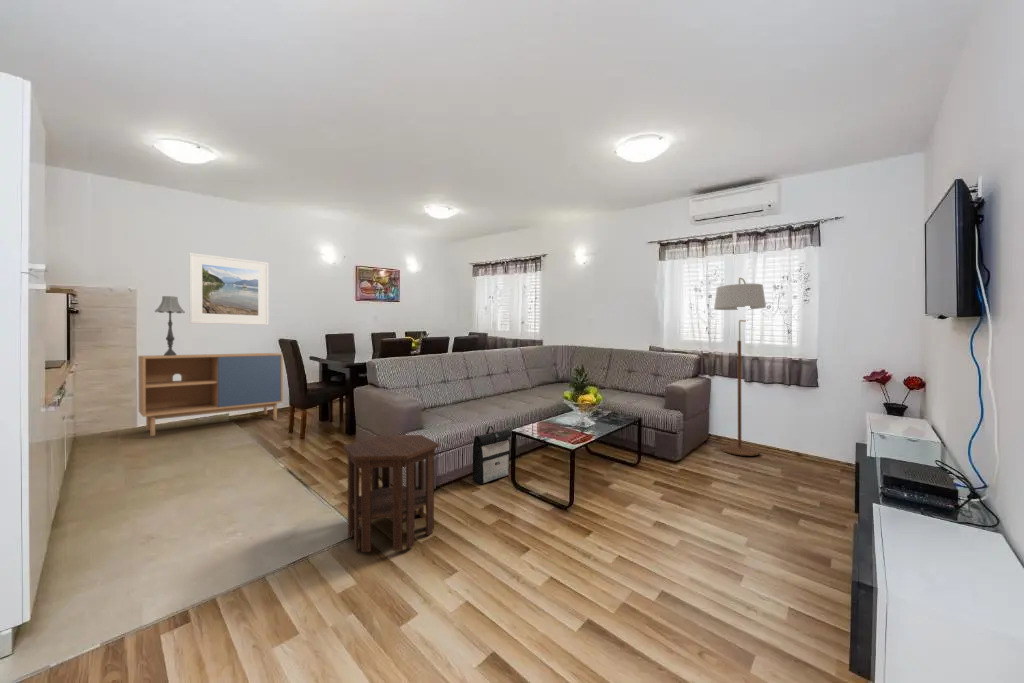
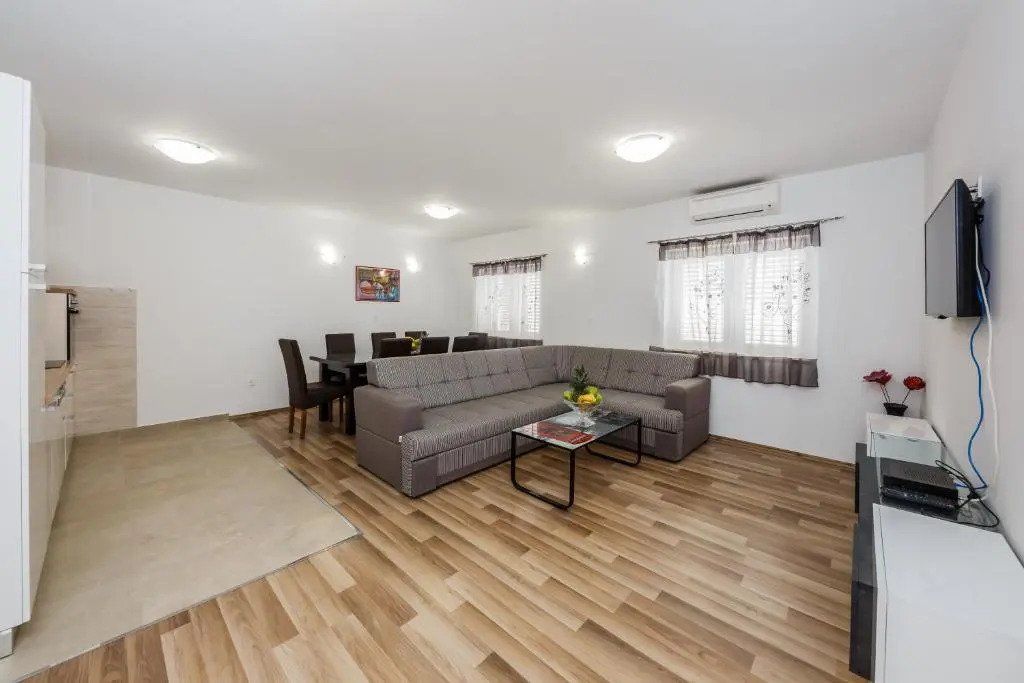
- floor lamp (740, 363)
- side table (391, 488)
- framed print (231, 291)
- table lamp (170, 326)
- storage cabinet (215, 389)
- backpack (491, 452)
